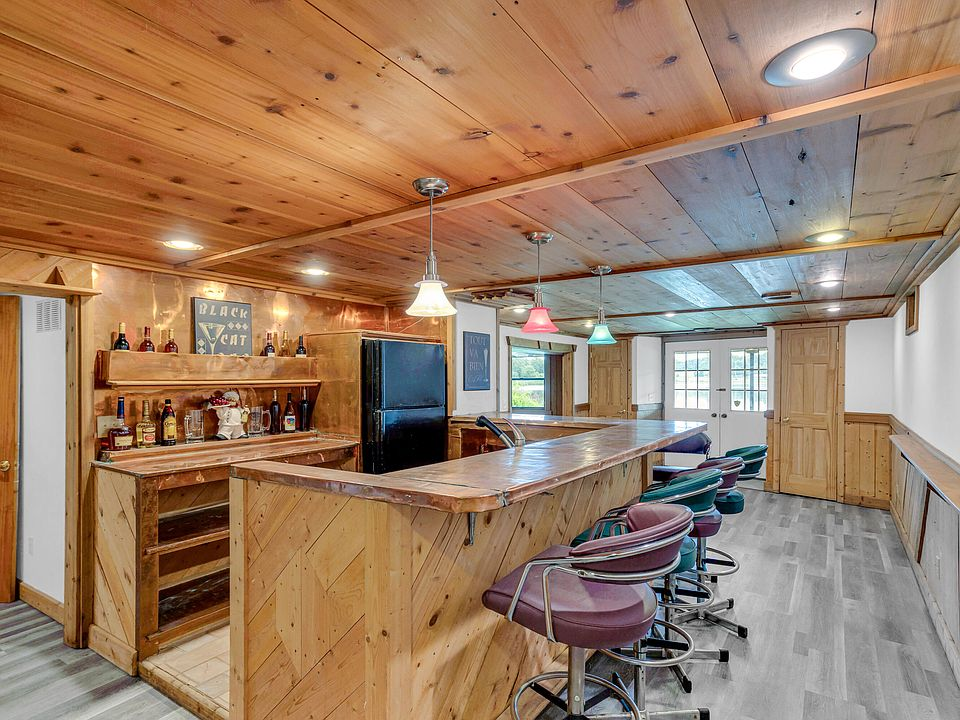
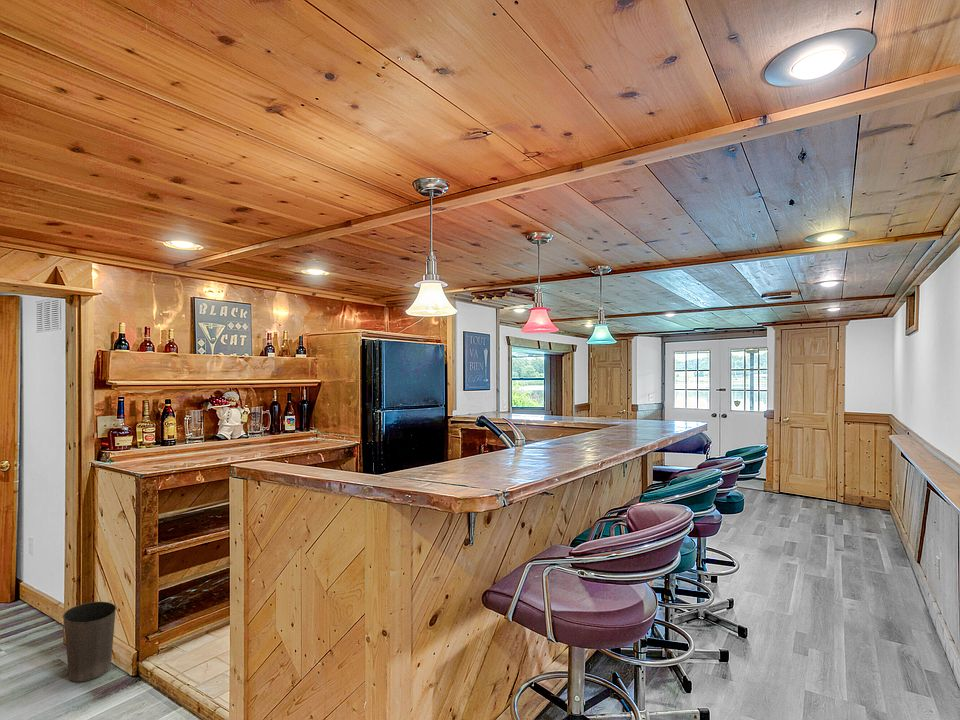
+ waste basket (90, 641)
